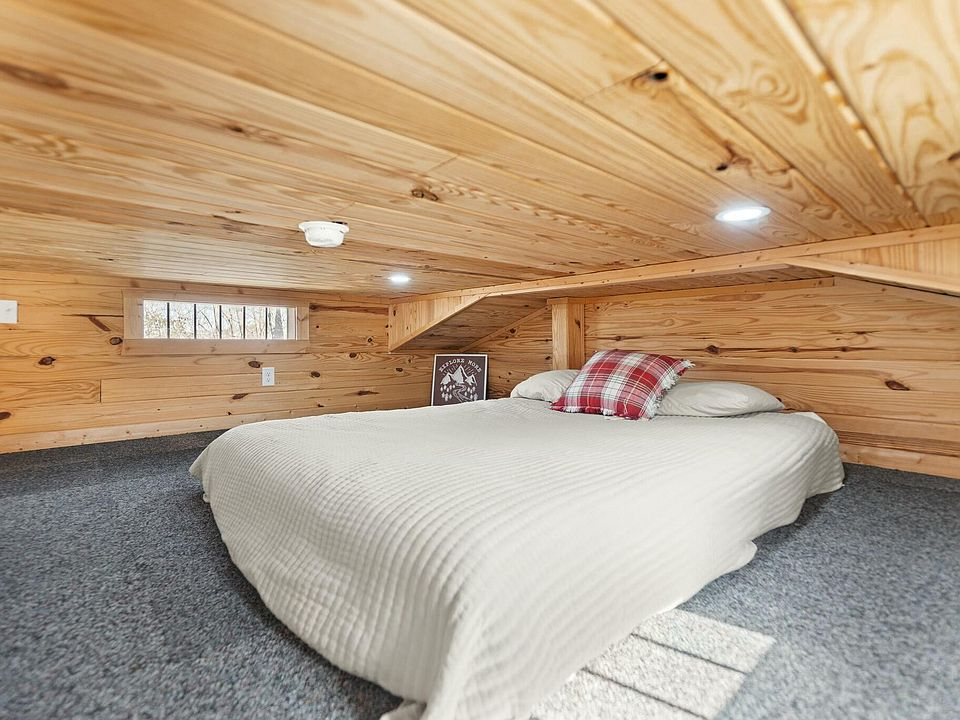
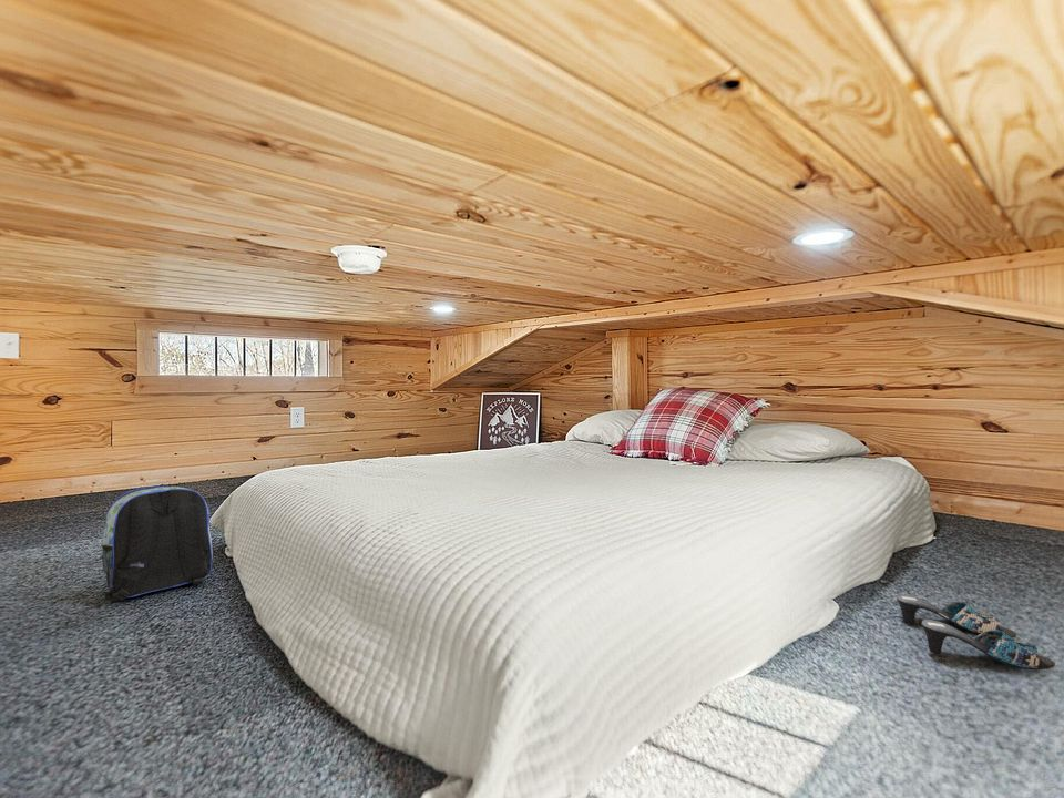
+ backpack (156, 535)
+ slippers (969, 627)
